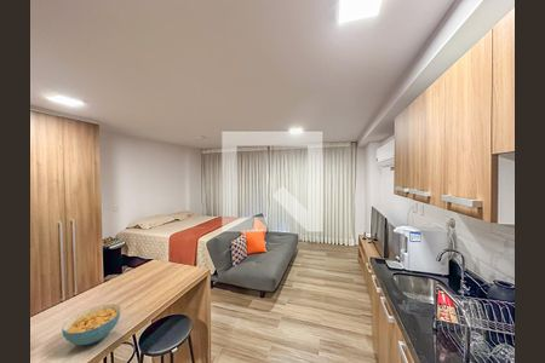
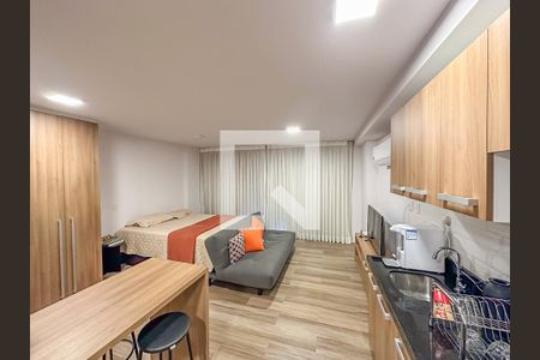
- cereal bowl (93, 328)
